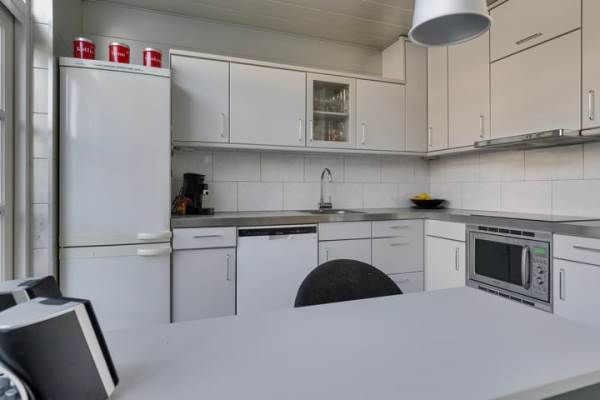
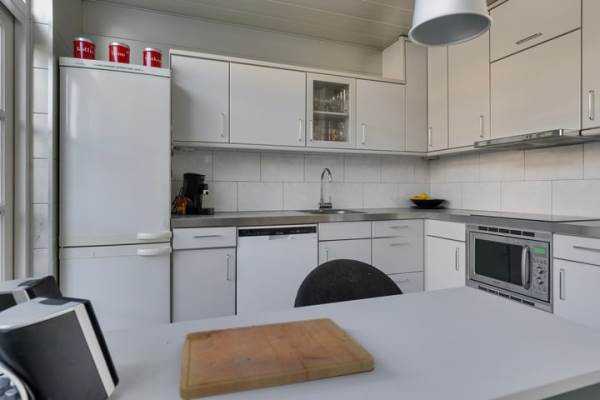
+ cutting board (272, 349)
